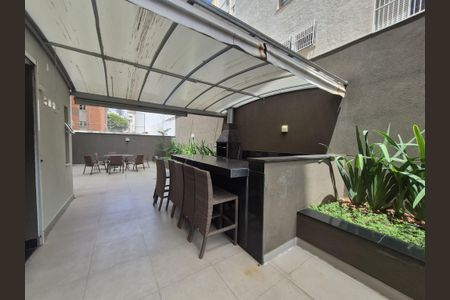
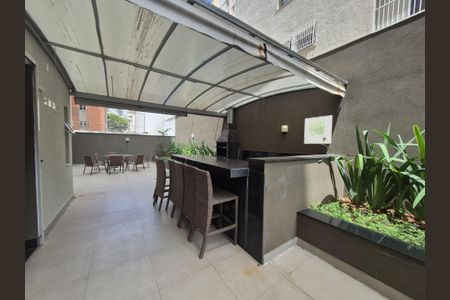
+ wall art (317, 130)
